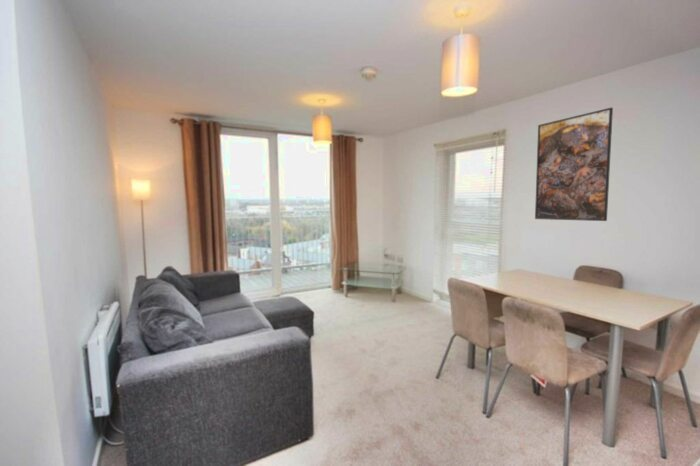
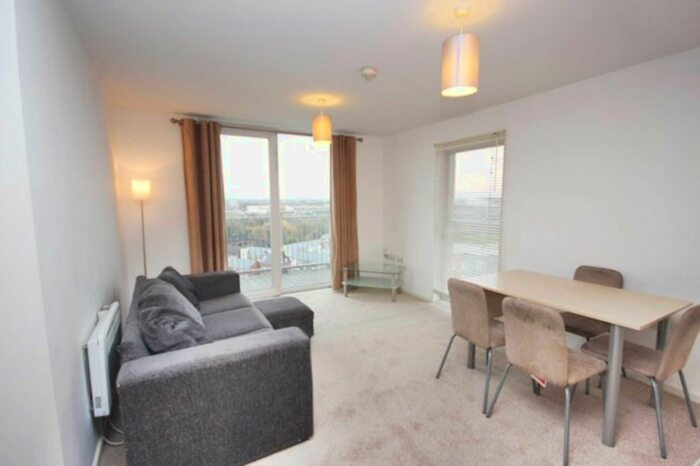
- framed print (569, 169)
